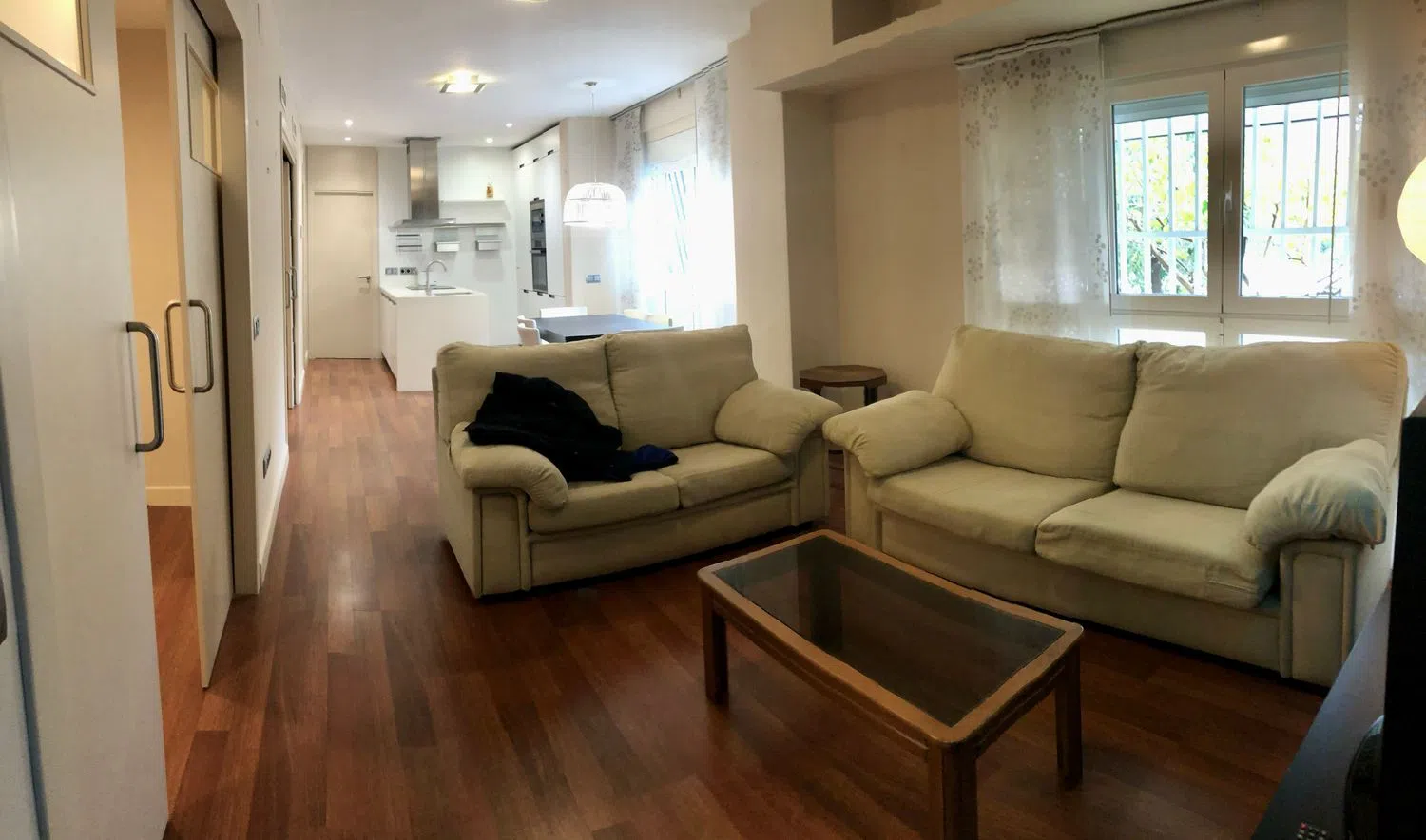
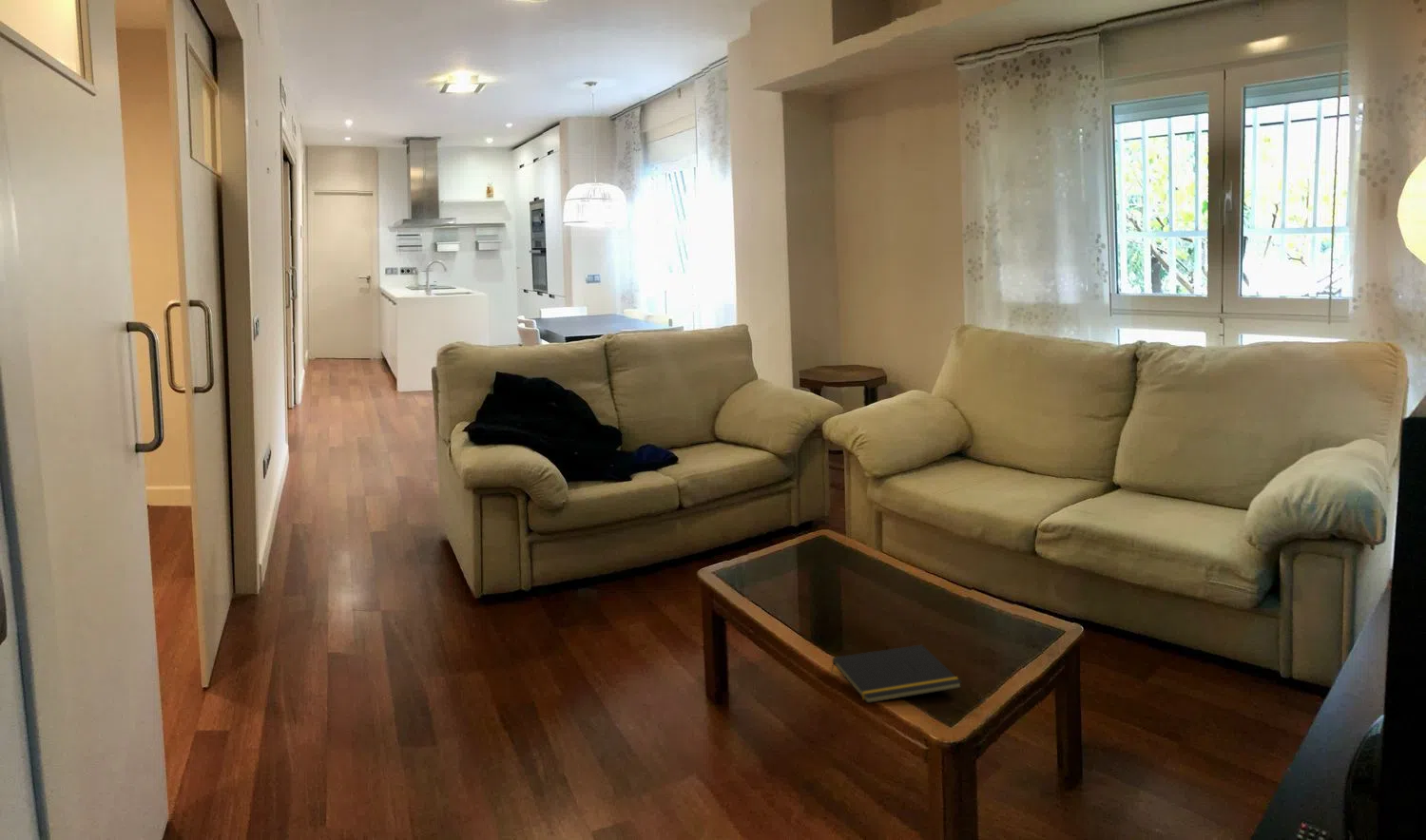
+ notepad (896, 672)
